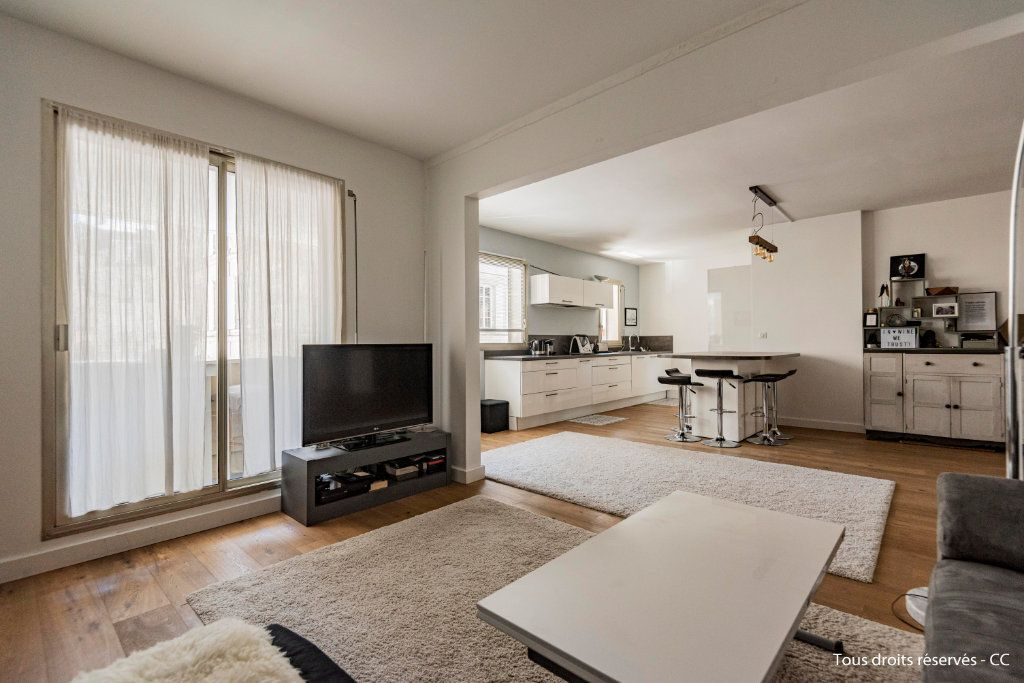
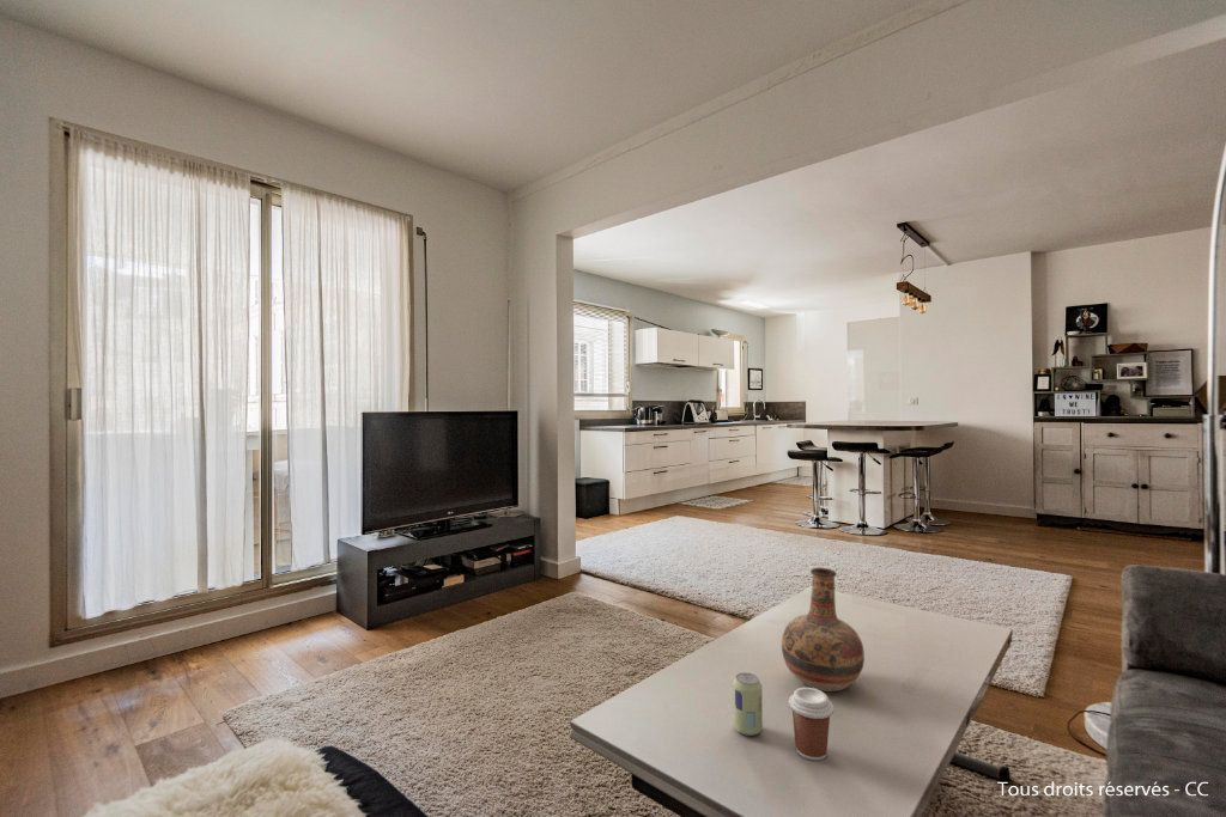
+ coffee cup (811, 723)
+ beverage can (747, 703)
+ vase (821, 626)
